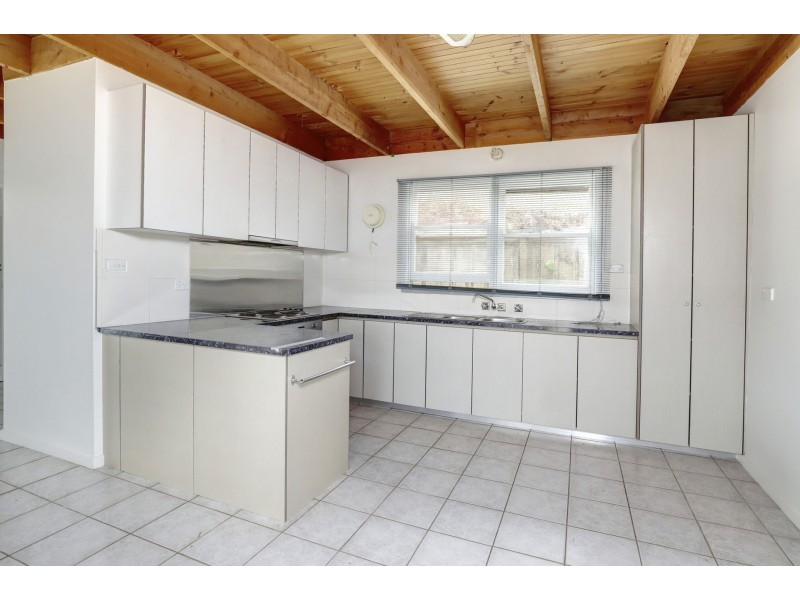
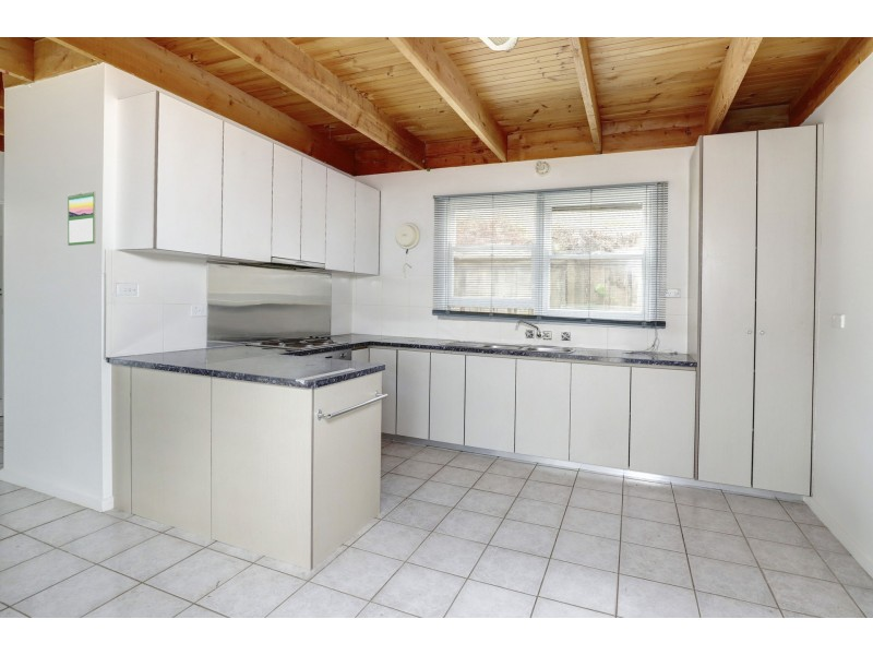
+ calendar (81, 217)
